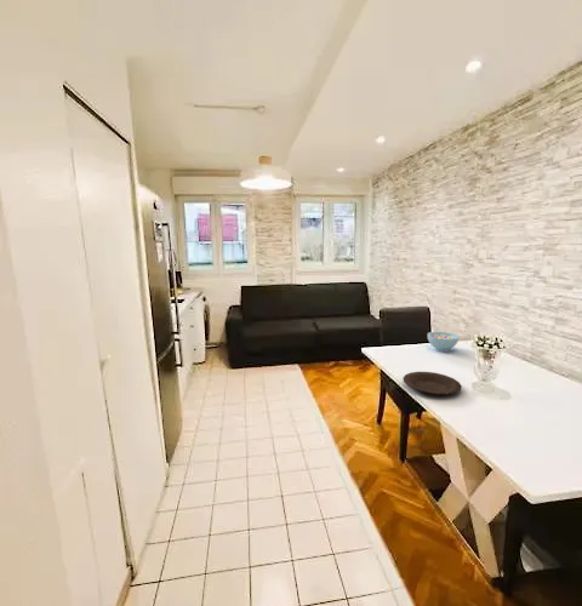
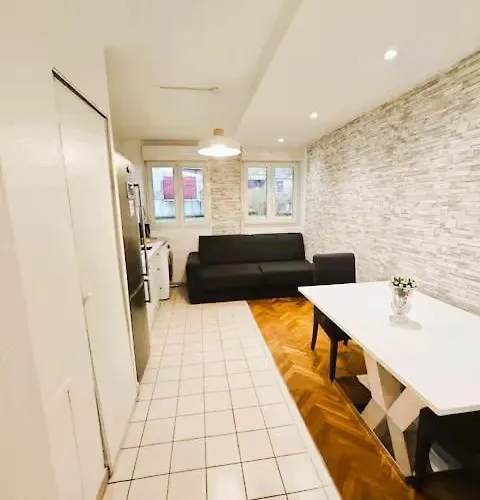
- plate (430, 384)
- bowl (441, 342)
